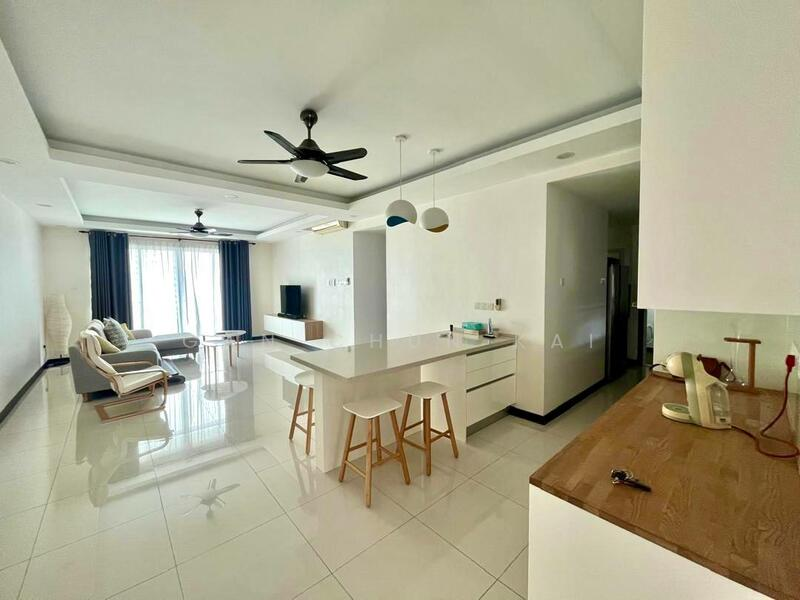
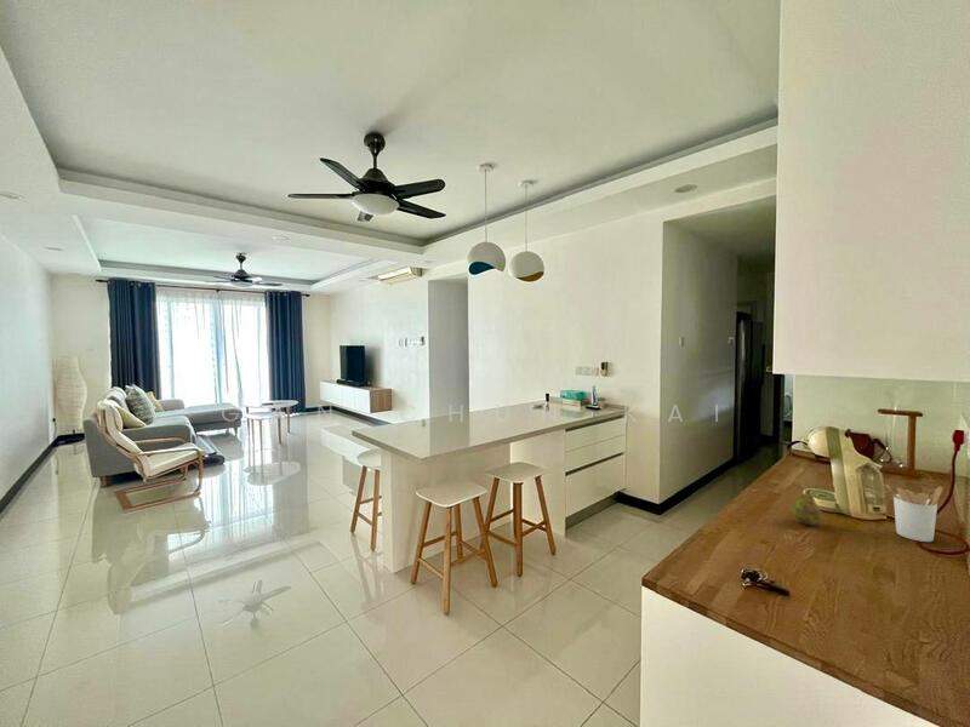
+ utensil holder (913, 510)
+ fruit (806, 506)
